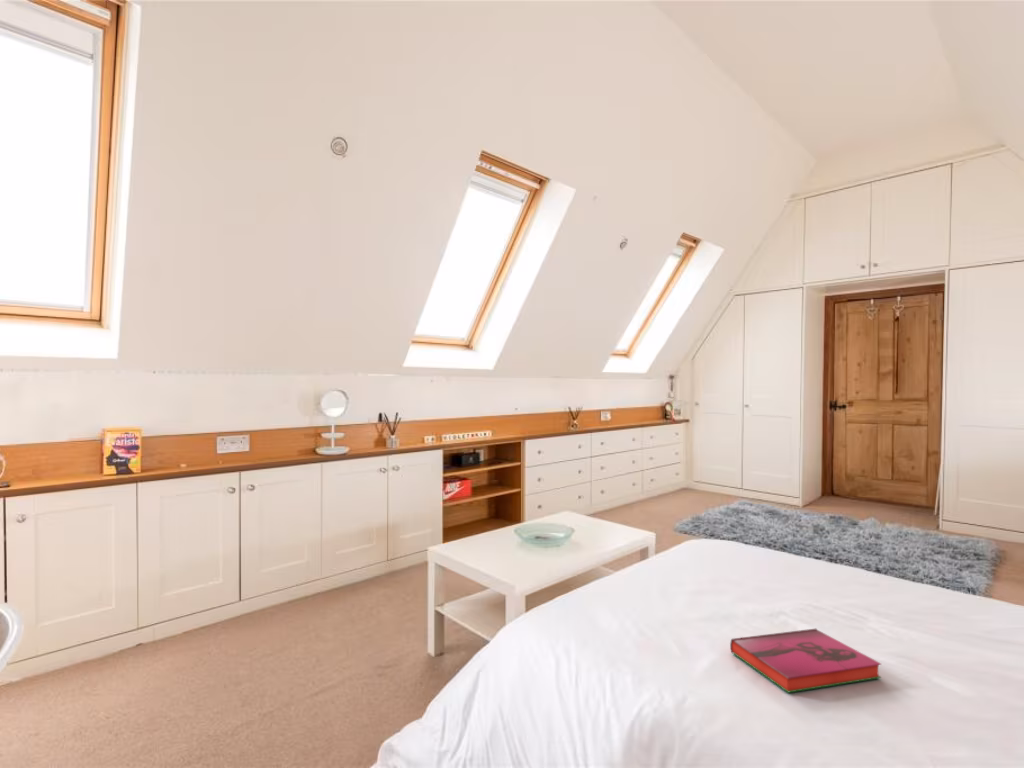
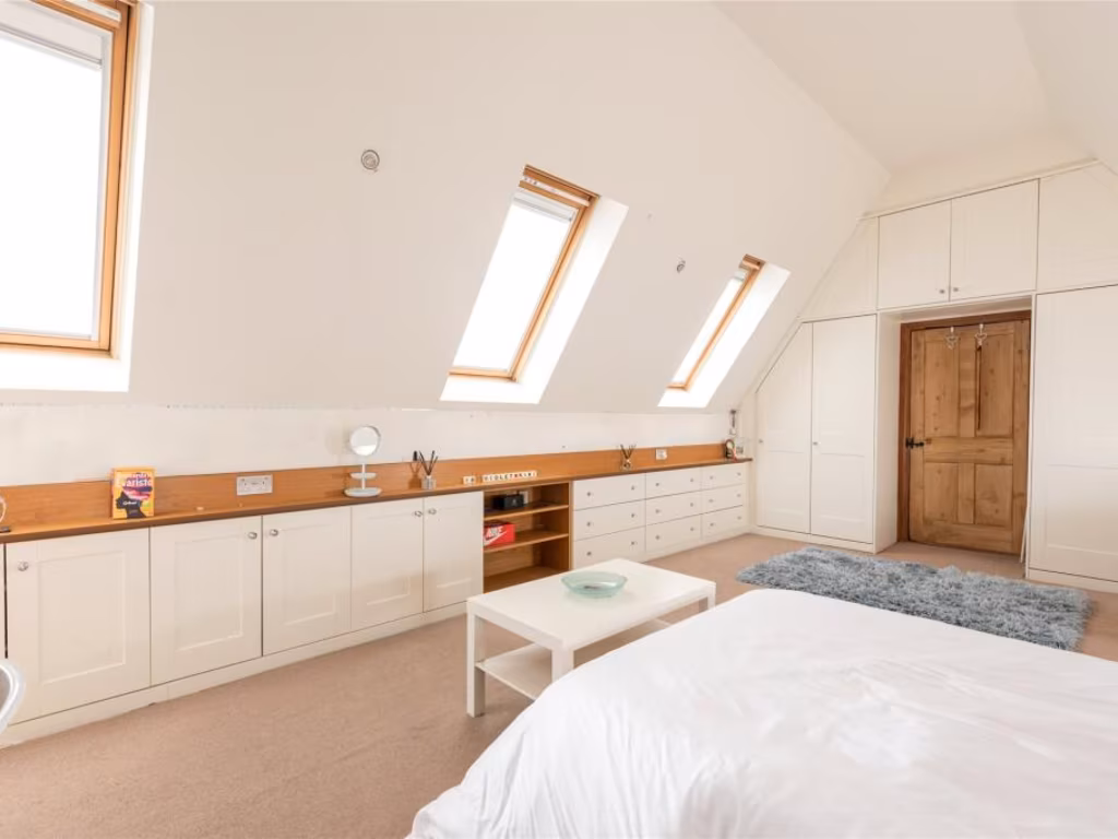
- hardback book (802, 657)
